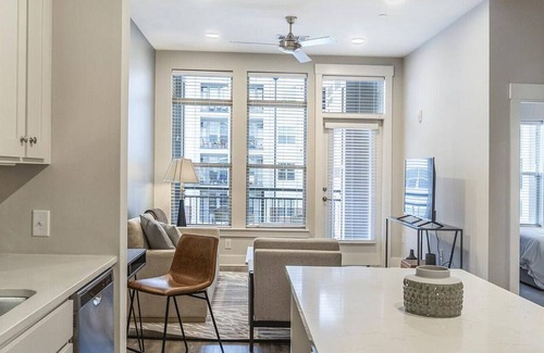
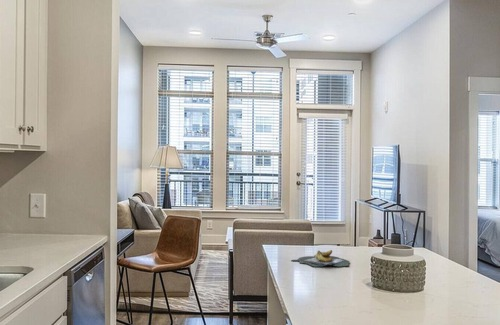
+ banana bunch (322, 255)
